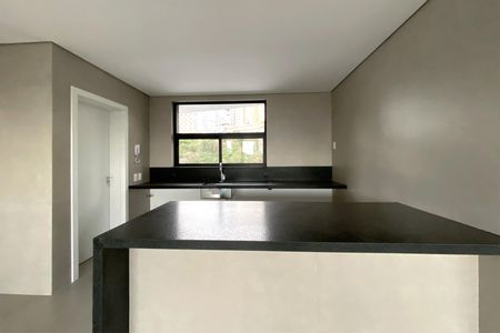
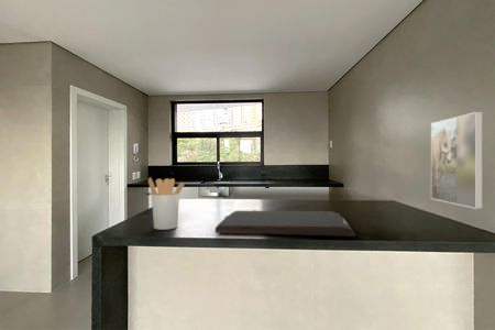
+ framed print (453, 161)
+ utensil holder (165, 201)
+ cutting board (283, 219)
